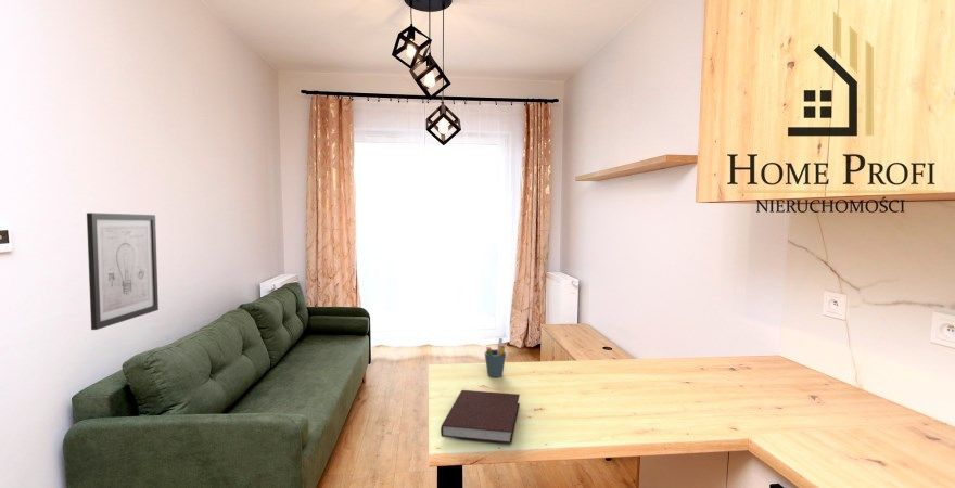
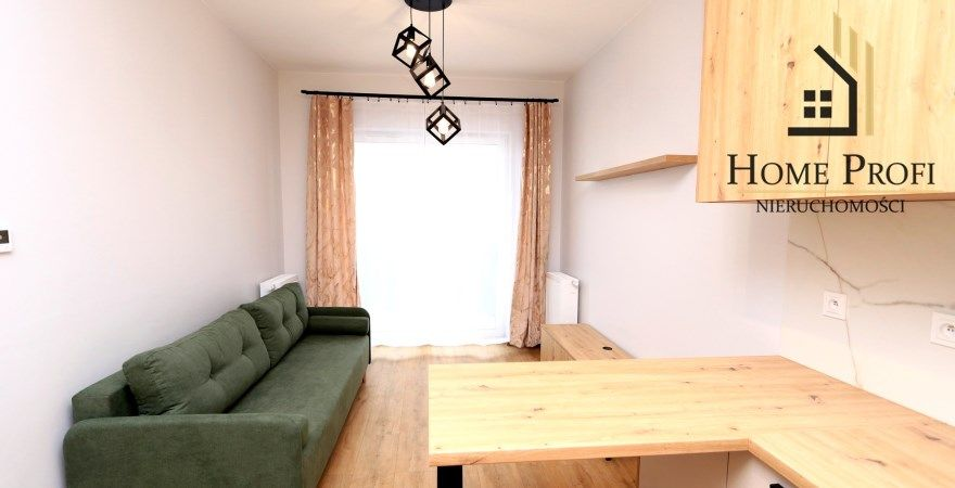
- wall art (126, 267)
- pen holder (495, 357)
- notebook (483, 413)
